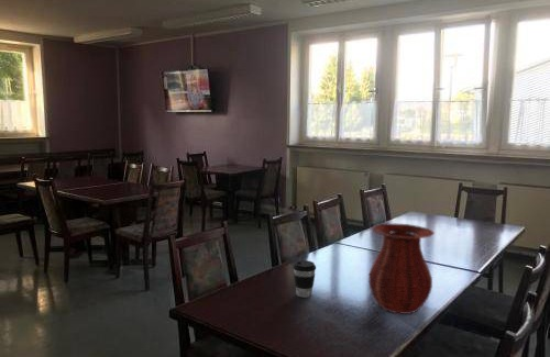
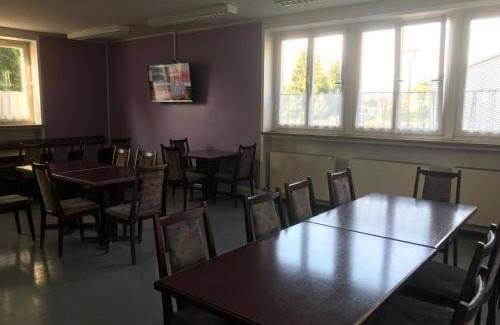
- coffee cup (304, 279)
- vase (400, 268)
